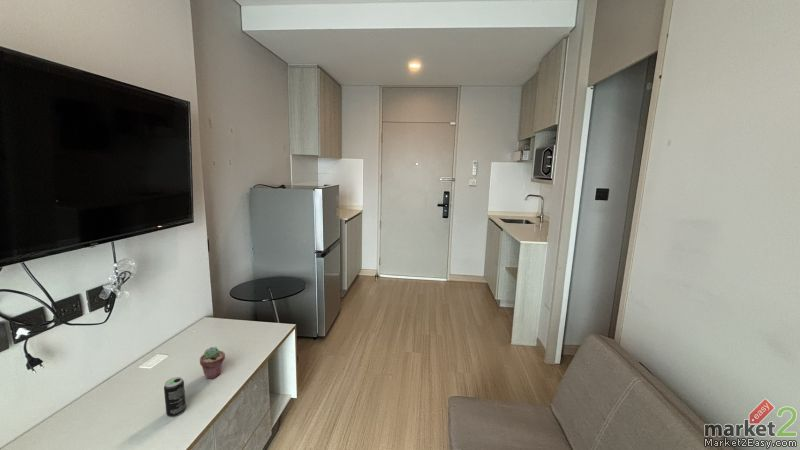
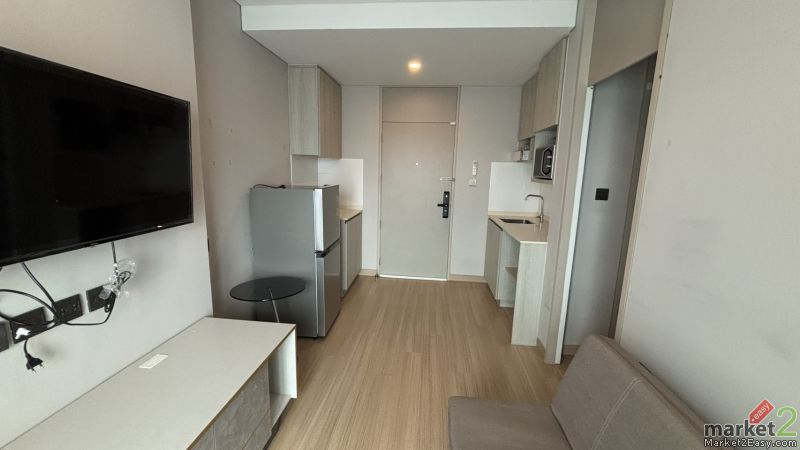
- beverage can (175, 396)
- potted succulent (212, 361)
